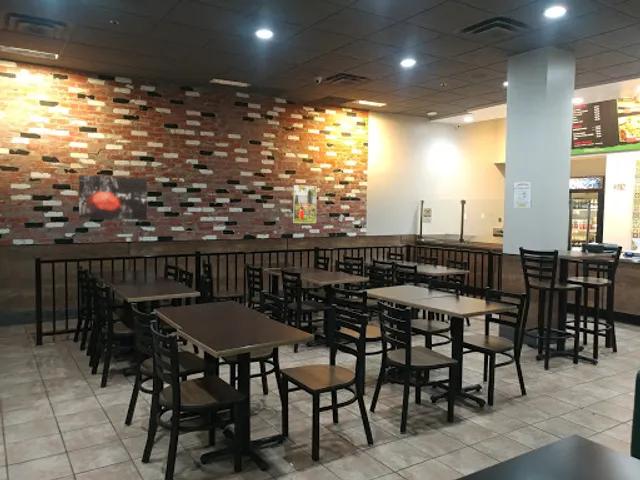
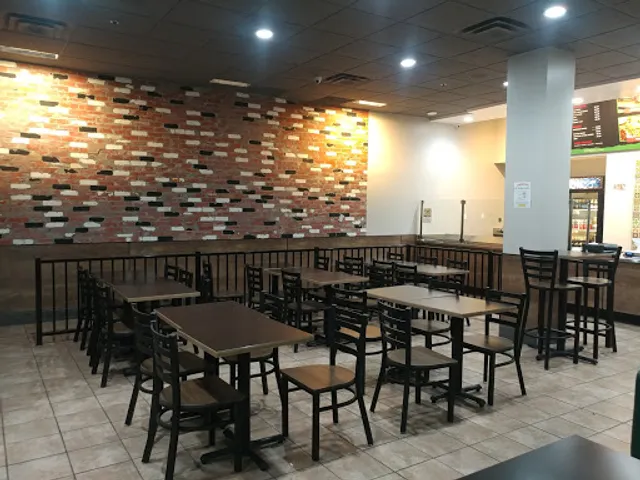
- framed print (304, 204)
- wall art (114, 198)
